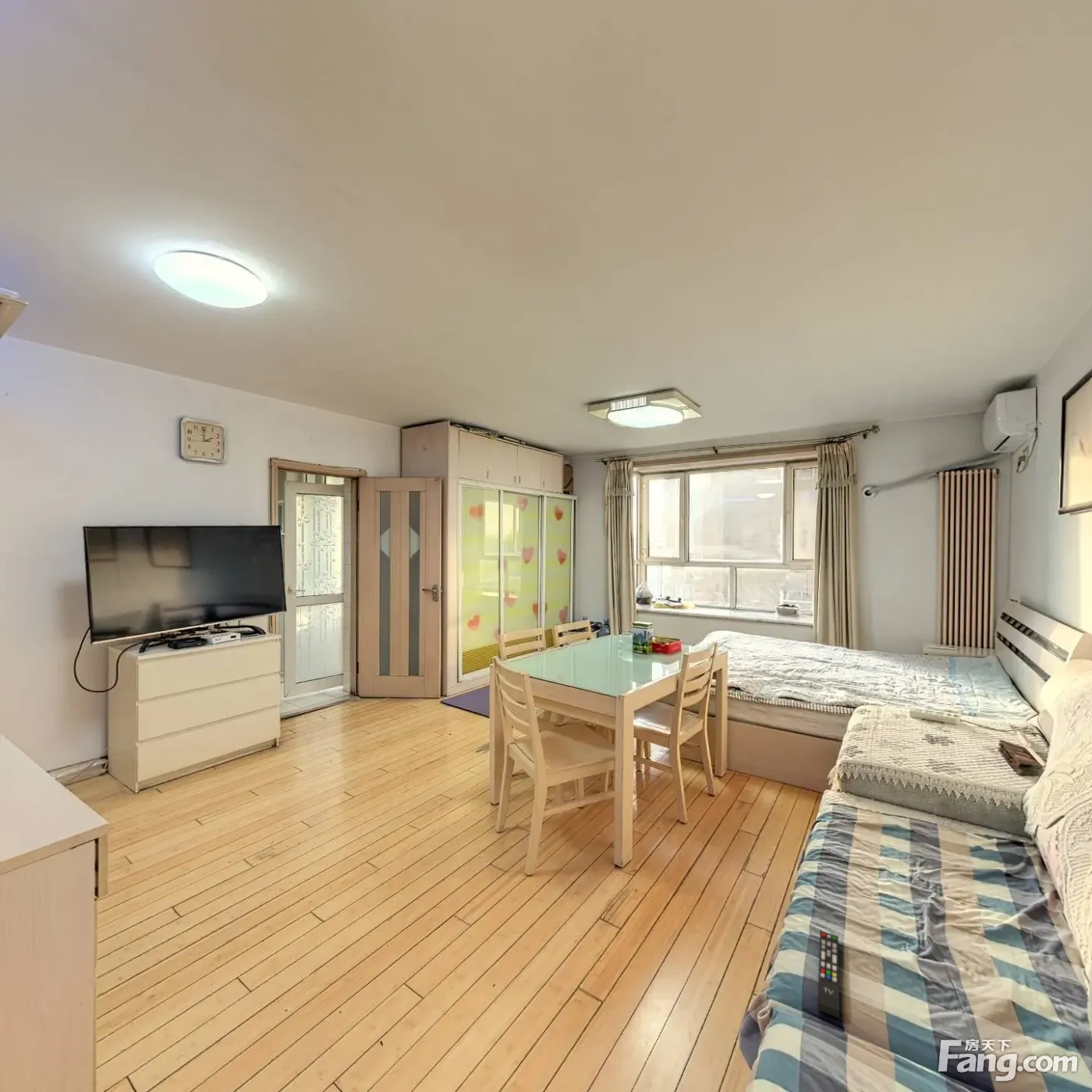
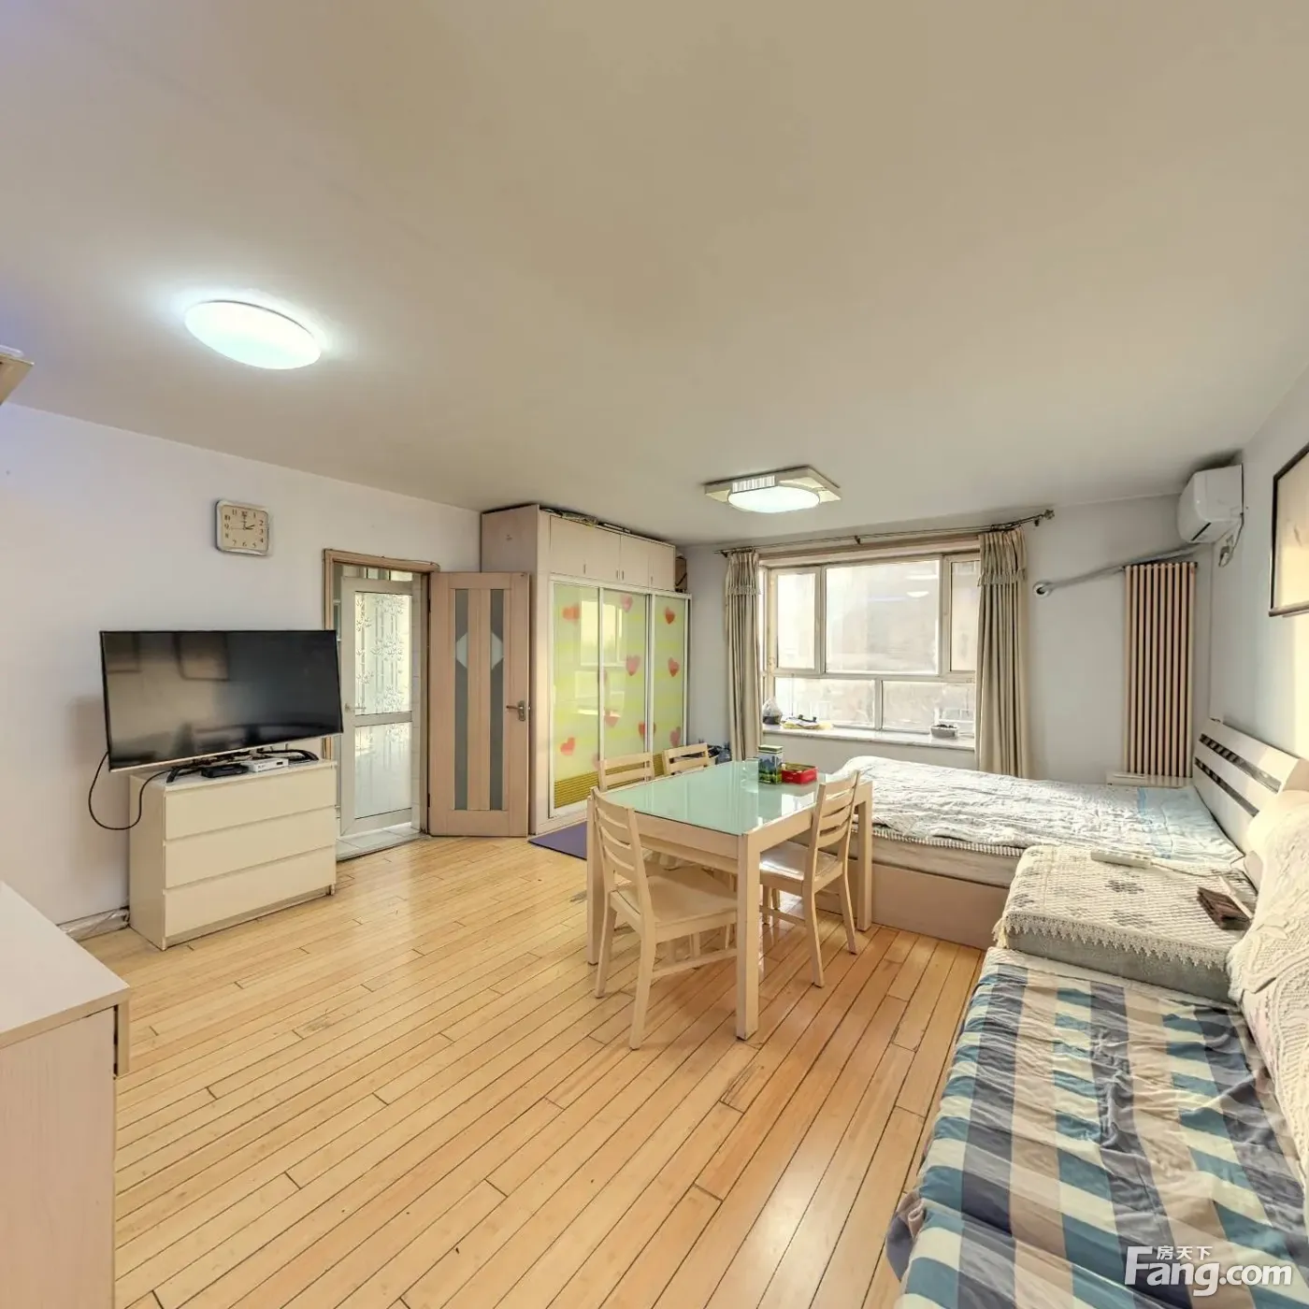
- remote control (828, 970)
